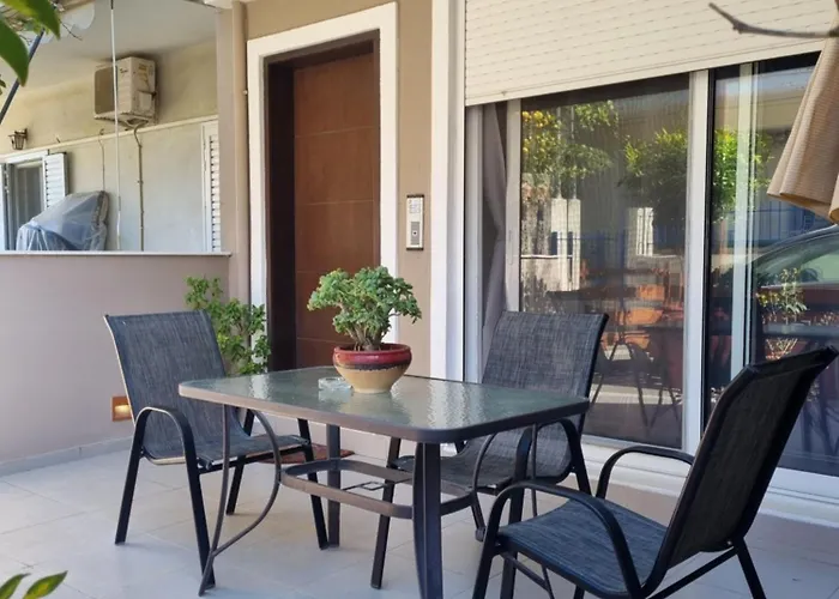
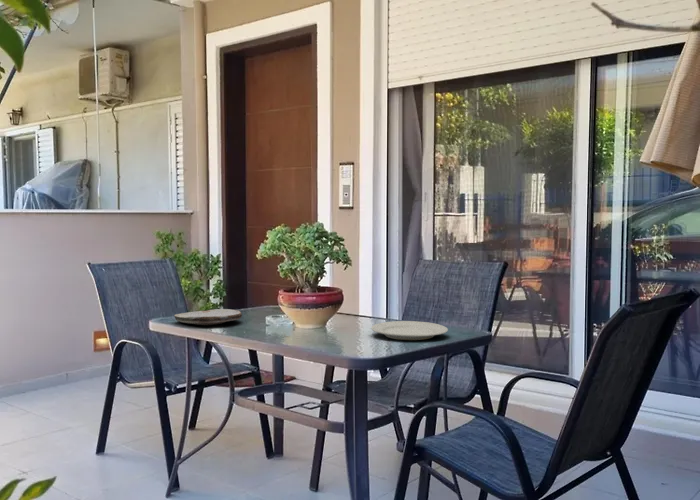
+ chinaware (409, 331)
+ plate (208, 316)
